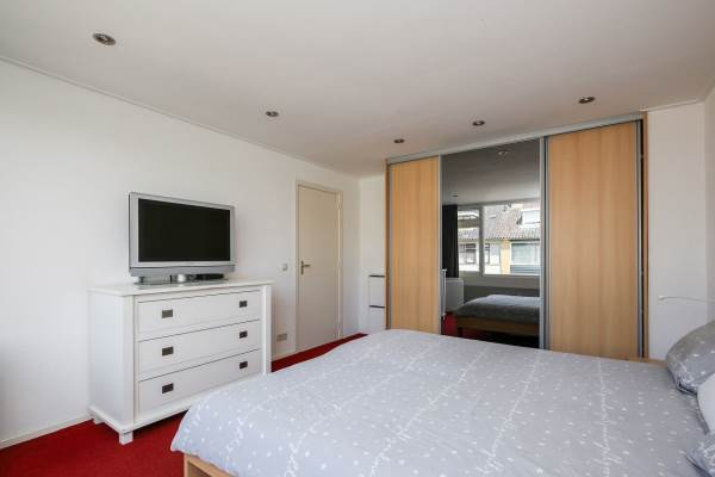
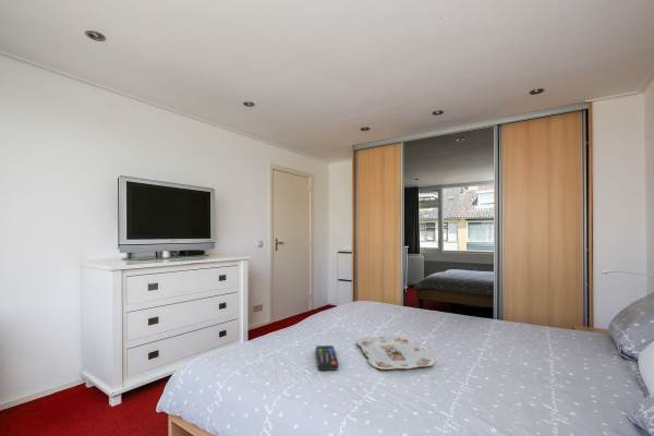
+ remote control (326, 356)
+ serving tray (392, 351)
